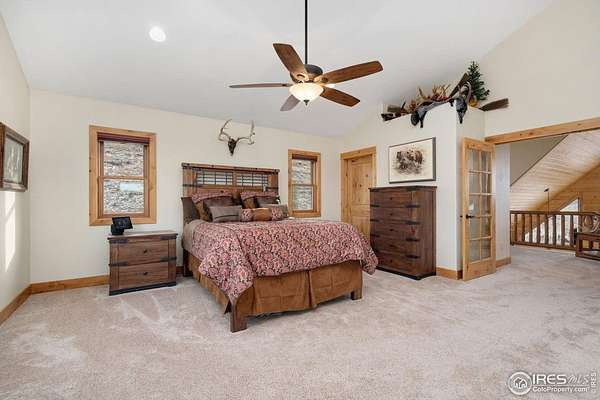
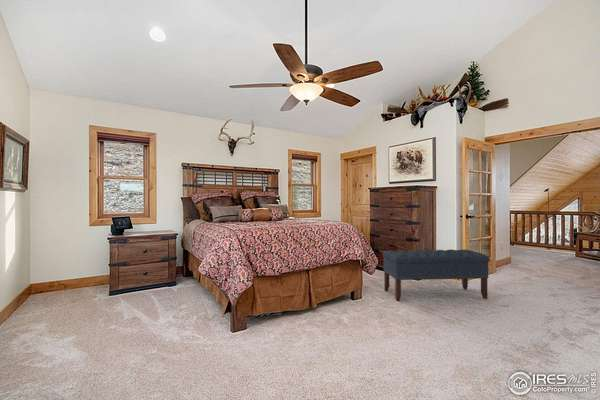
+ bench (433, 272)
